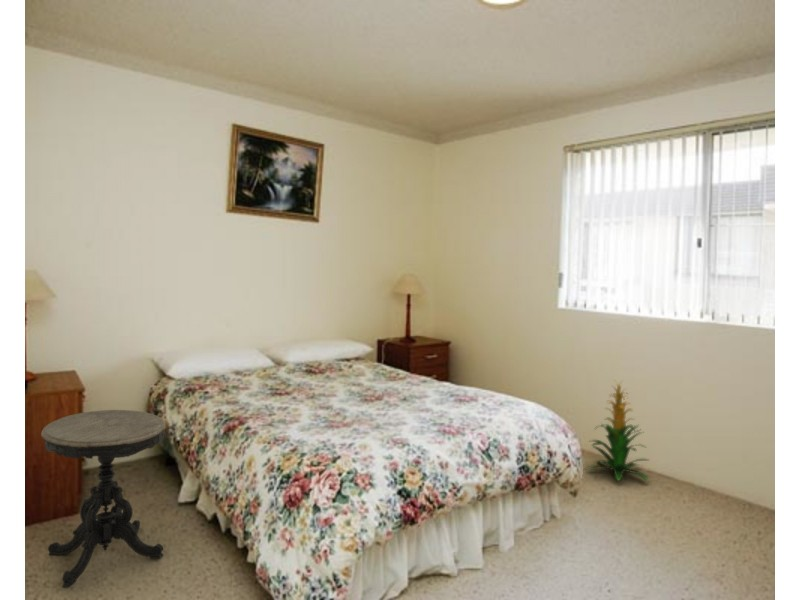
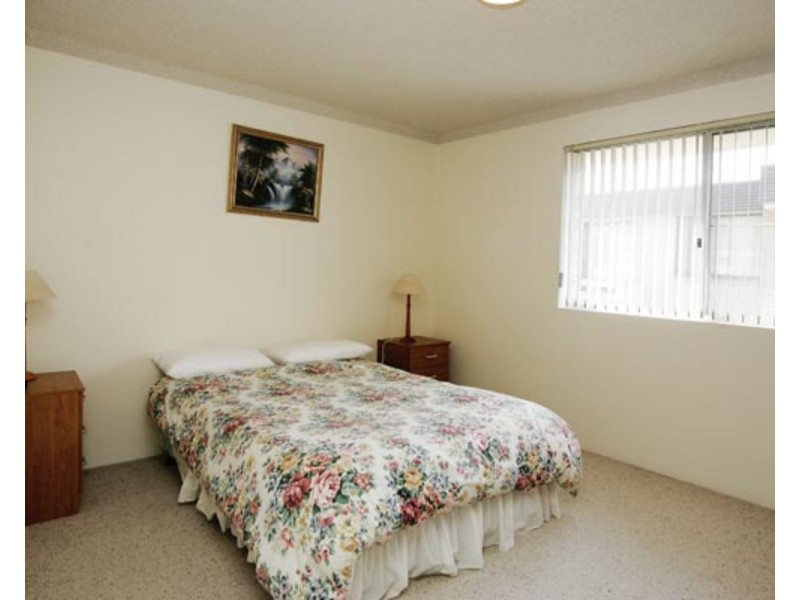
- side table (105, 490)
- indoor plant (619, 426)
